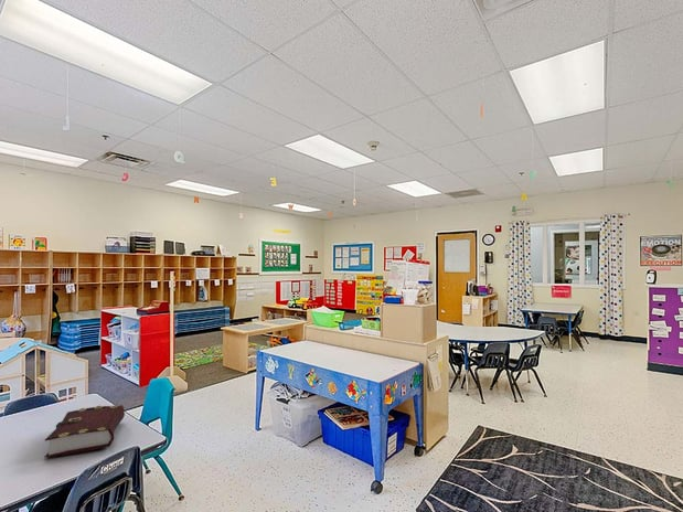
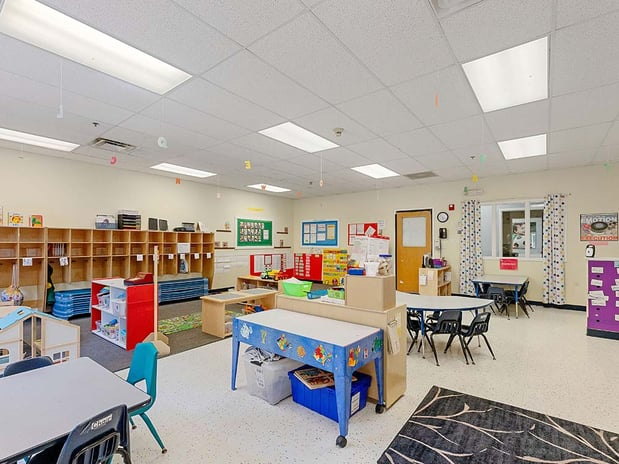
- book (88, 427)
